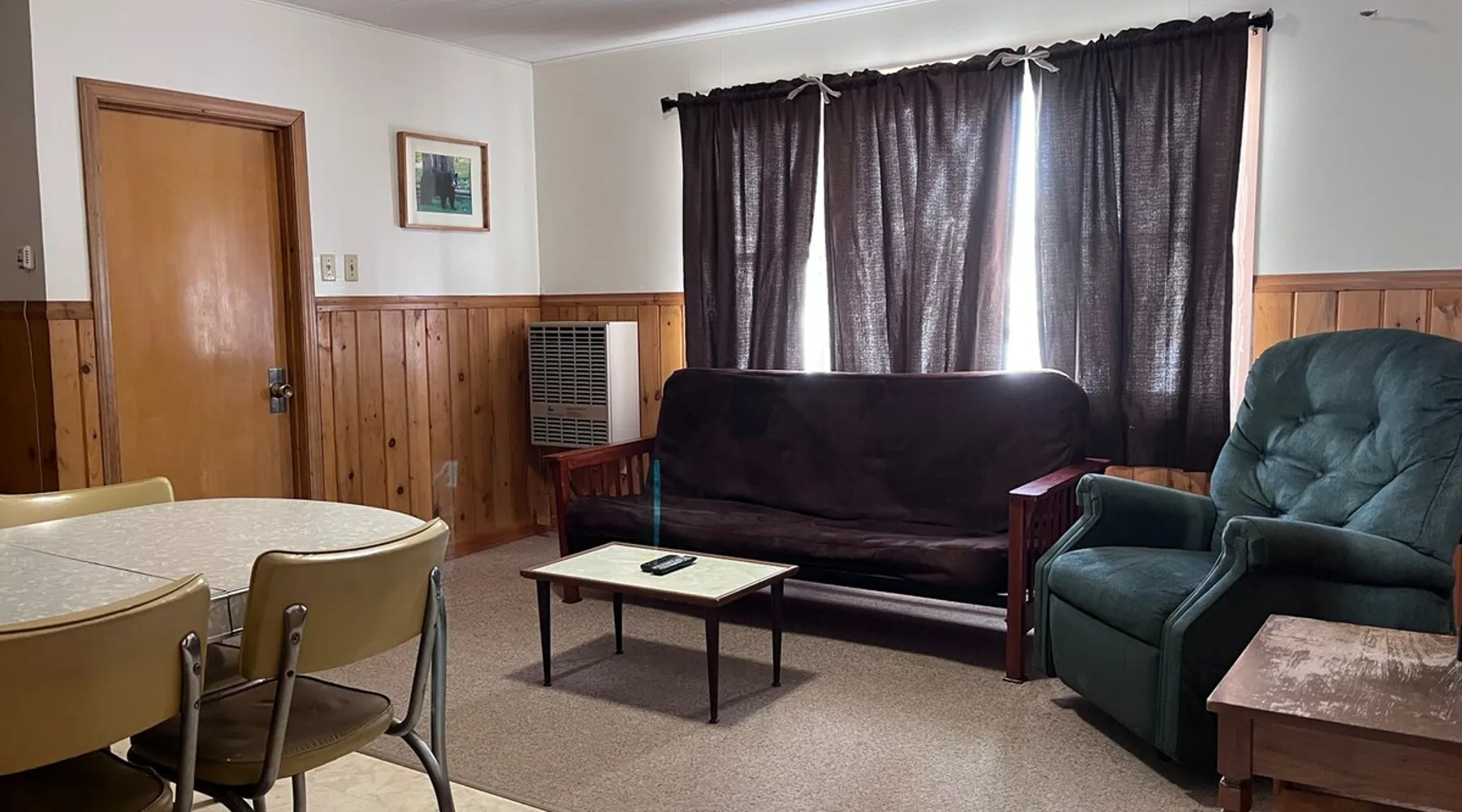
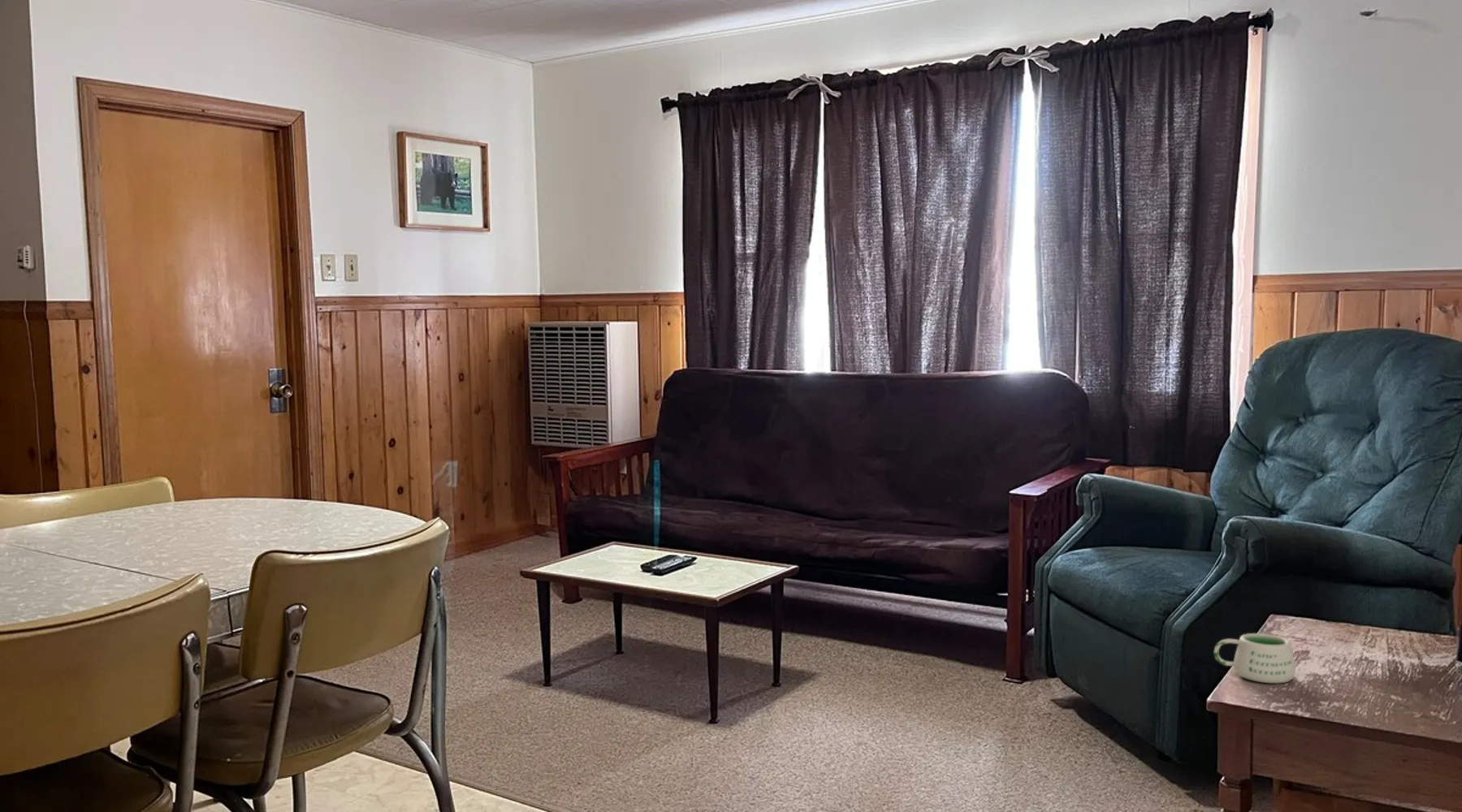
+ mug (1254, 656)
